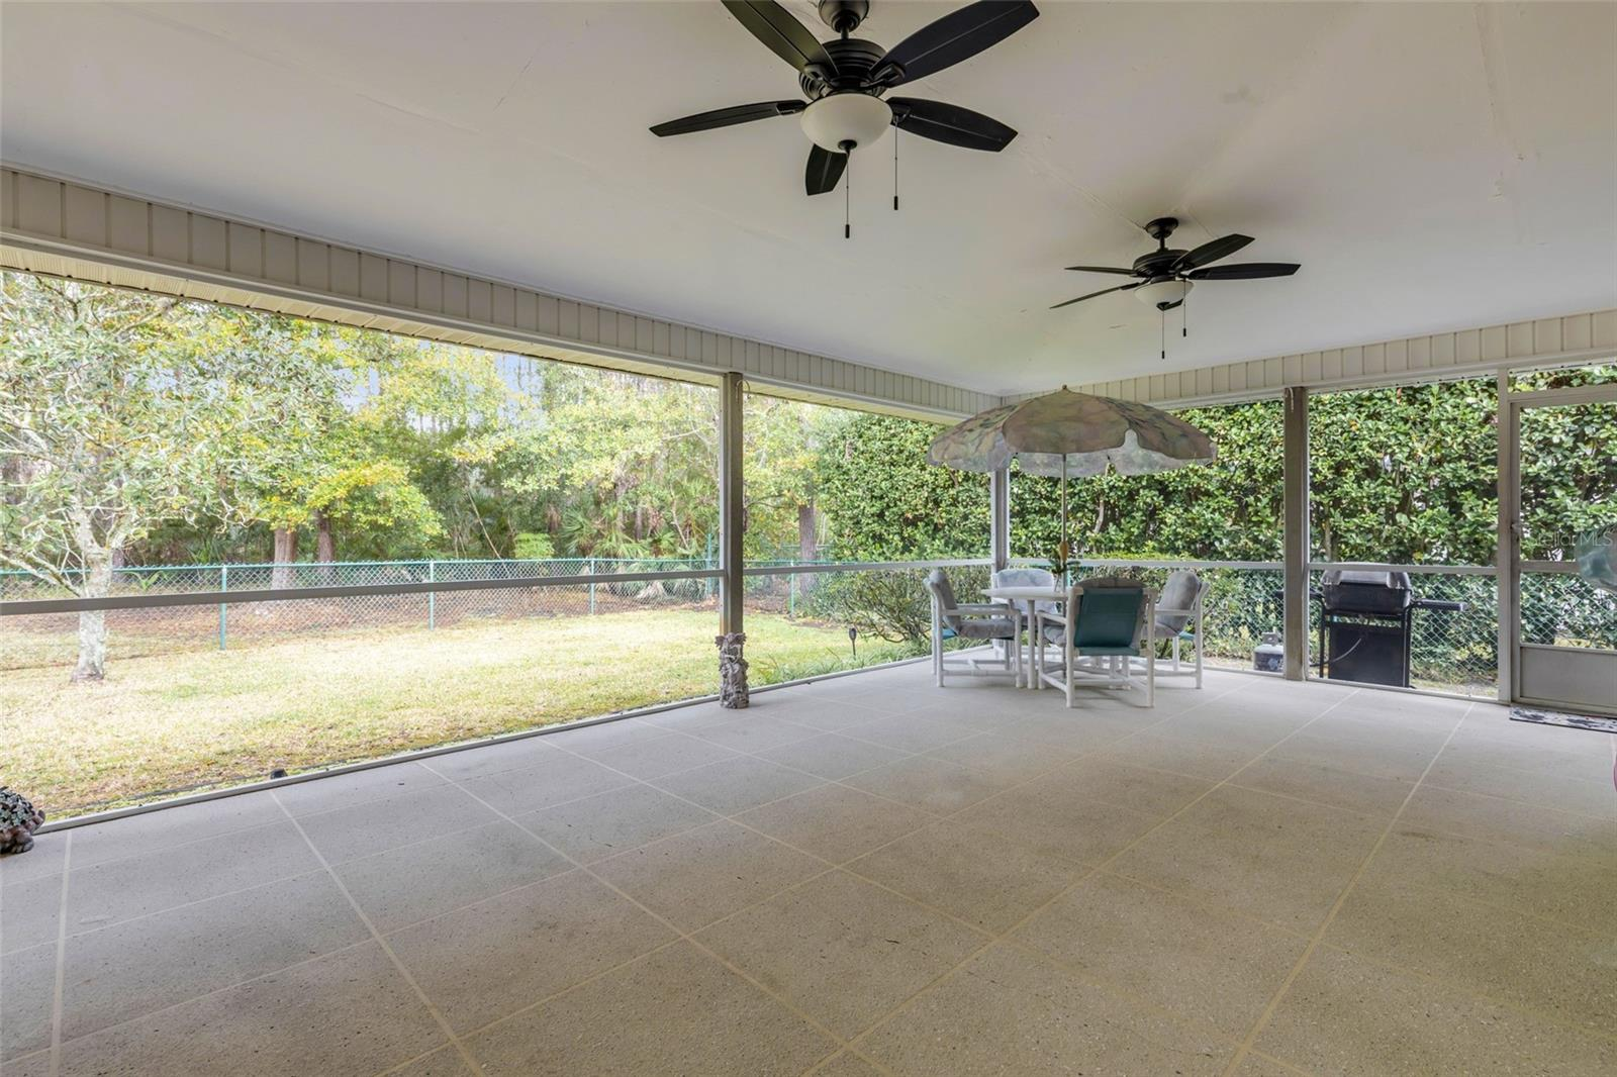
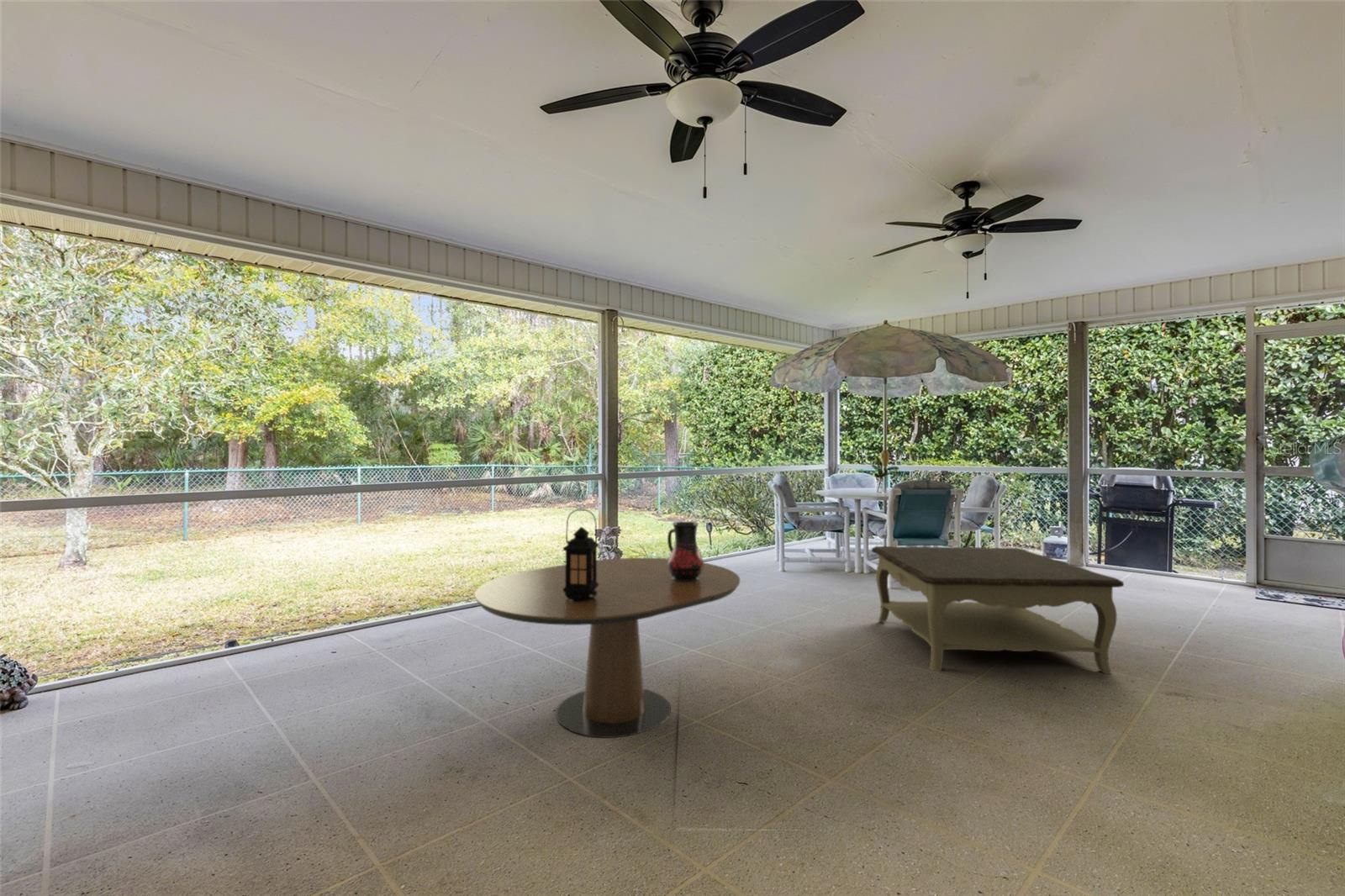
+ dining table (604, 641)
+ lantern (581, 552)
+ coffee table (979, 602)
+ pitcher (682, 549)
